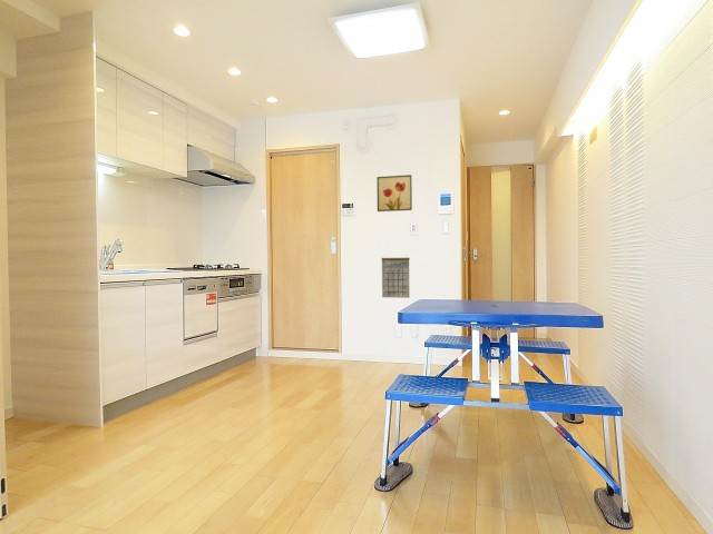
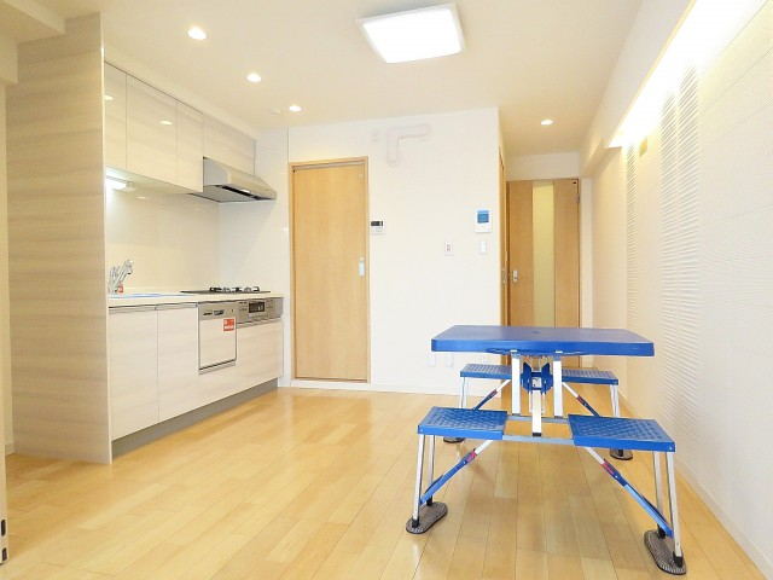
- calendar (395, 273)
- wall art (394, 194)
